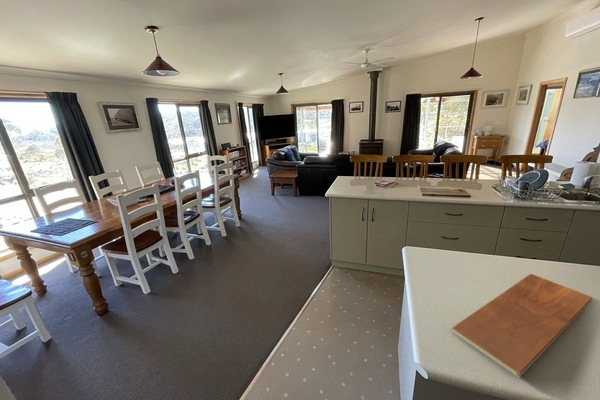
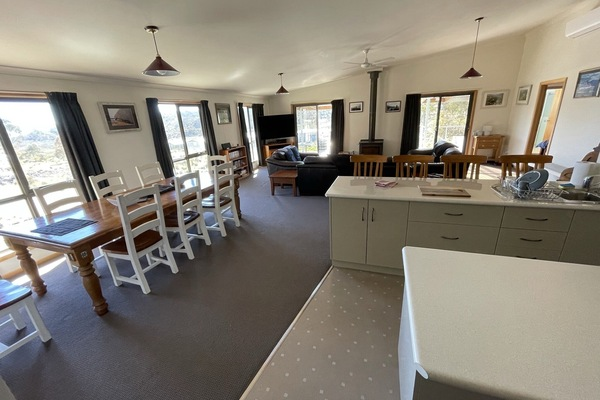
- chopping board (525, 313)
